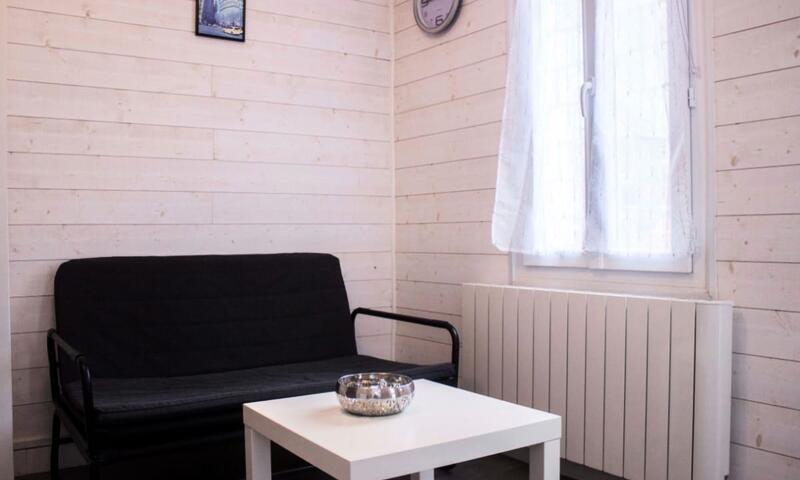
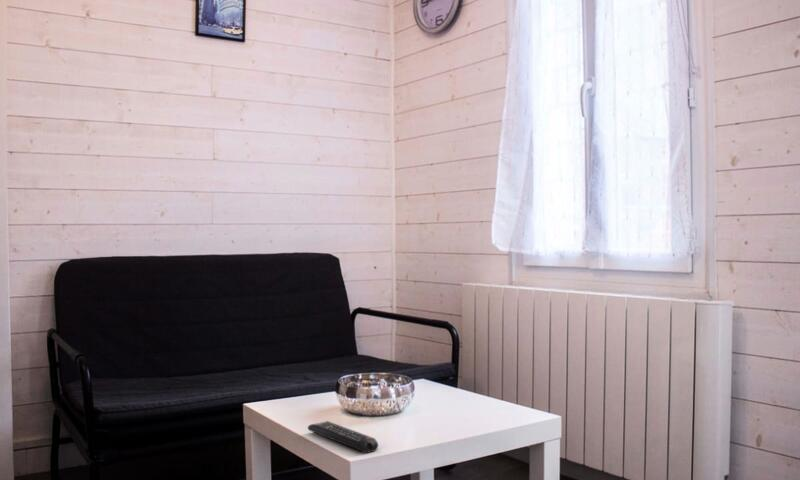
+ remote control (341, 435)
